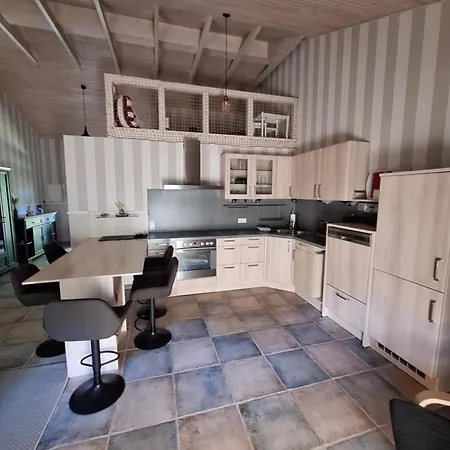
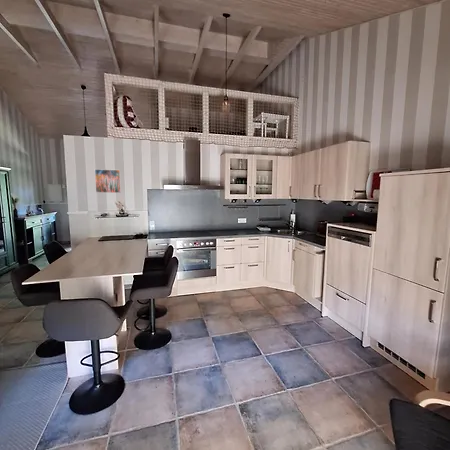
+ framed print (108, 181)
